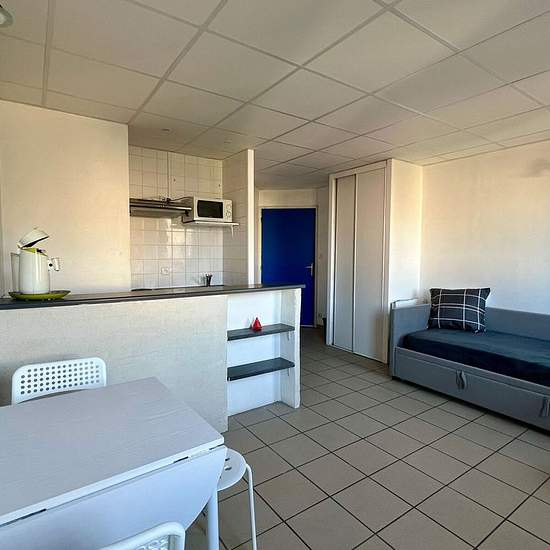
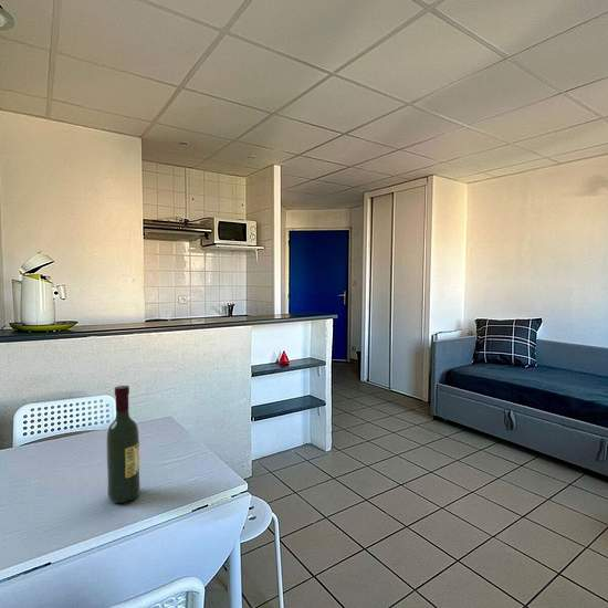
+ wine bottle (123, 441)
